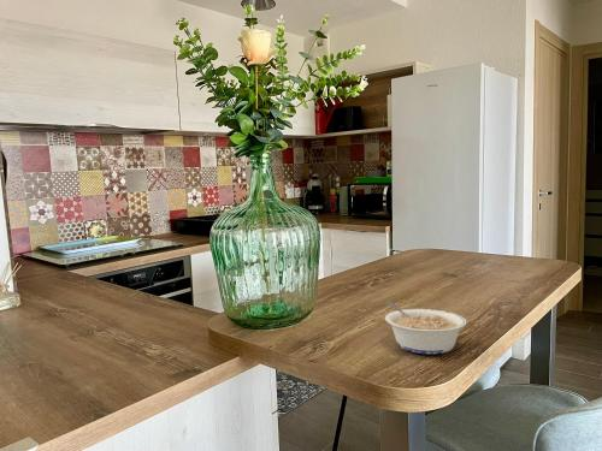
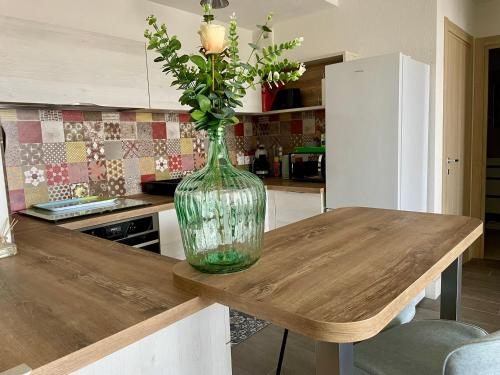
- legume (421, 328)
